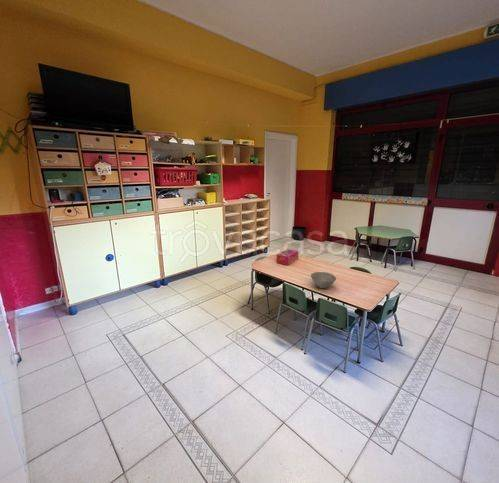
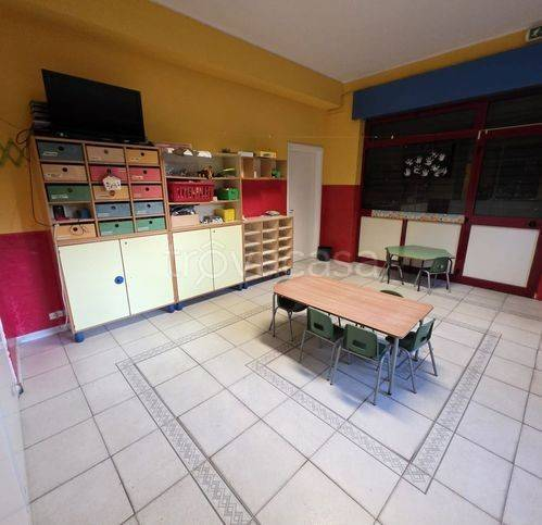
- bowl (322, 281)
- tissue box (287, 256)
